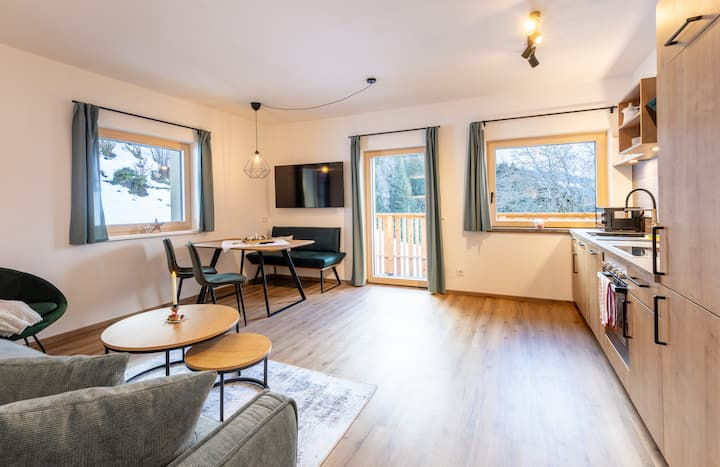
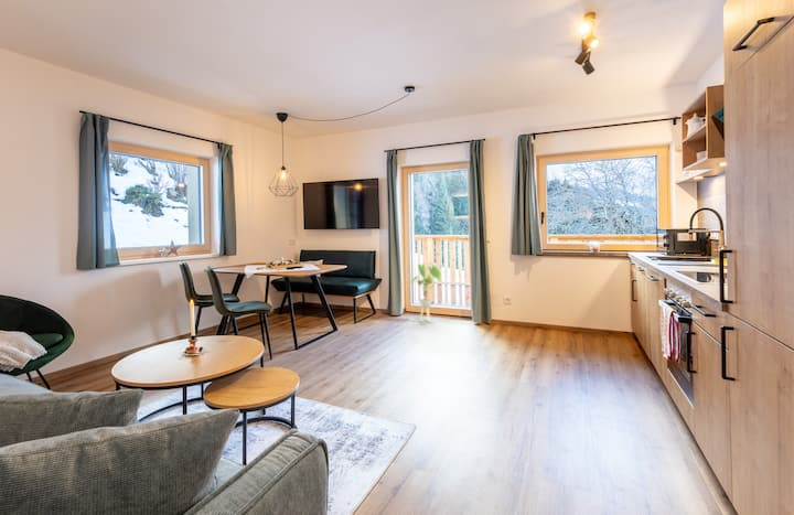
+ house plant (427, 291)
